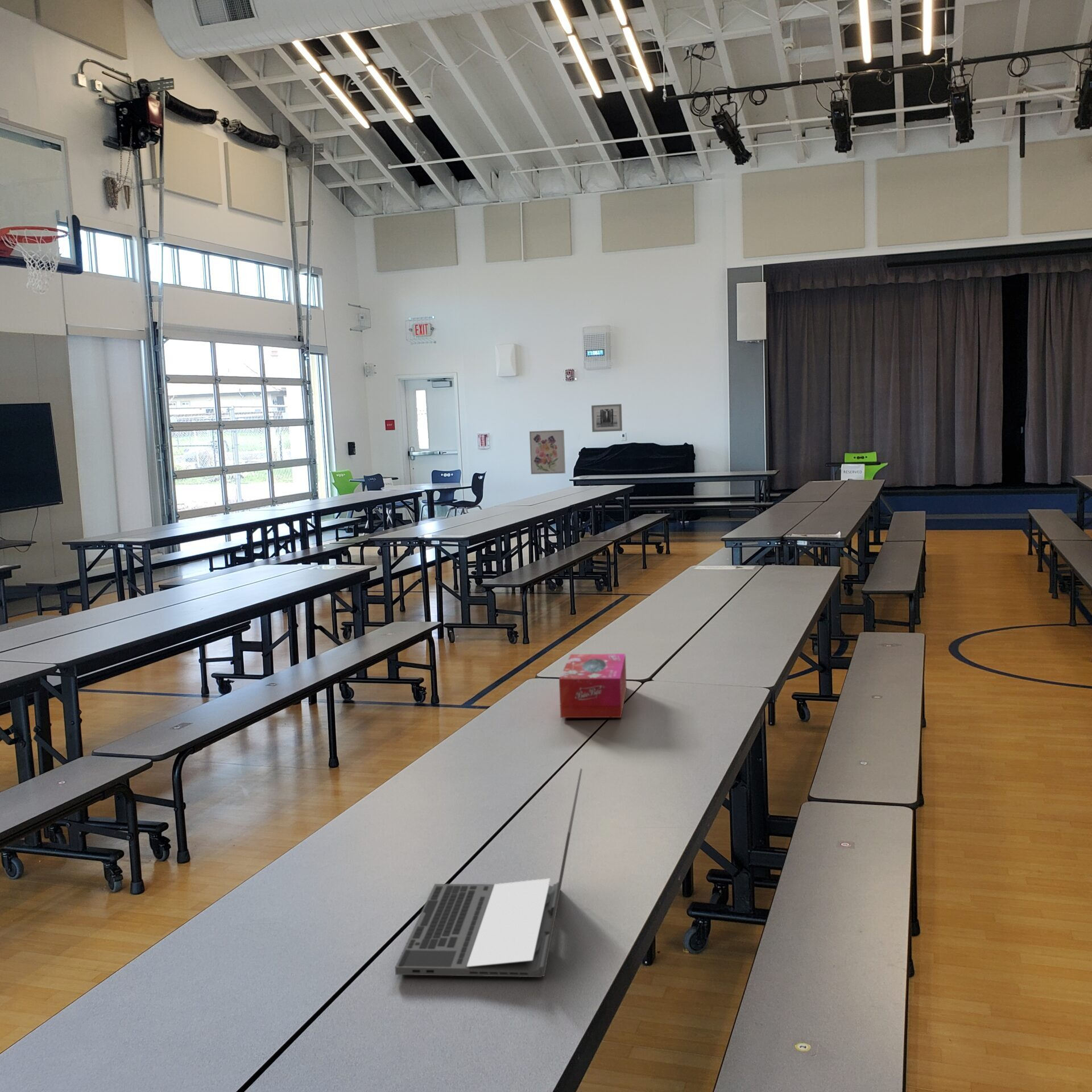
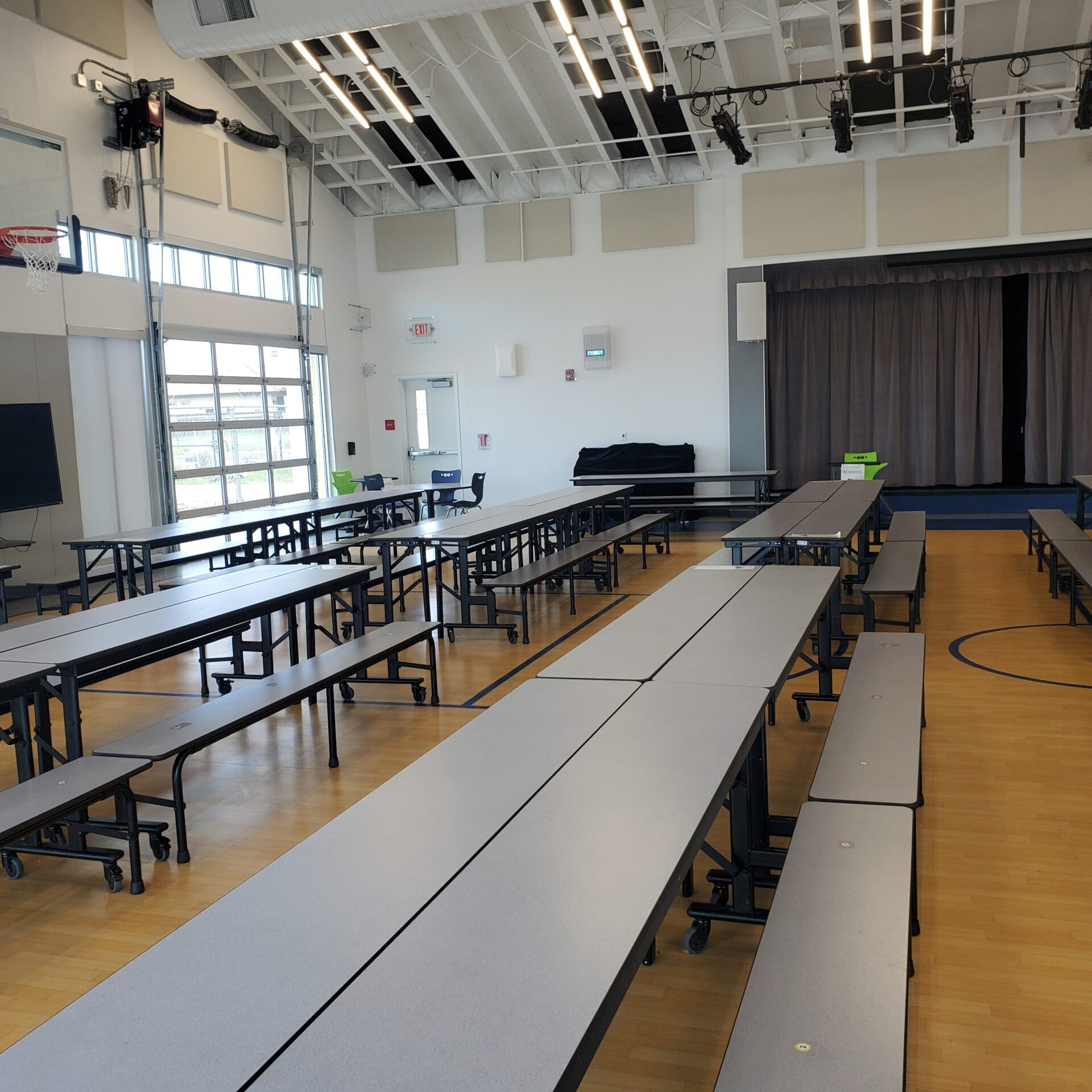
- laptop (495, 884)
- wall art (547, 452)
- tissue box (594, 684)
- wall art (606, 418)
